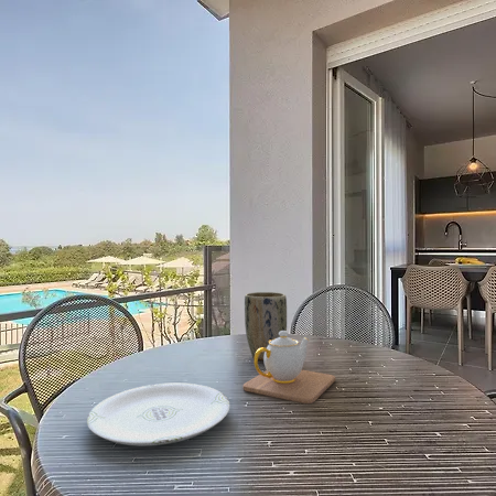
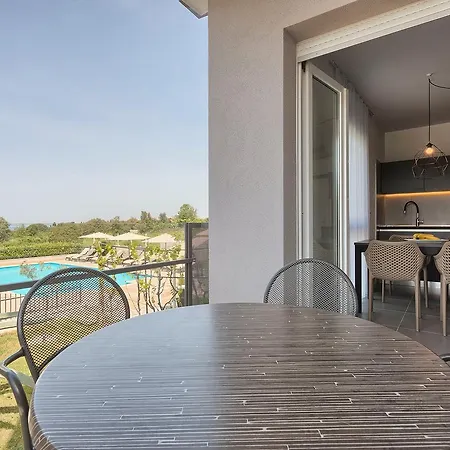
- plant pot (266, 325)
- teapot (290, 357)
- plate (161, 412)
